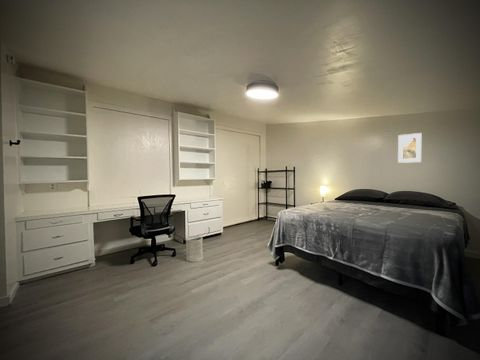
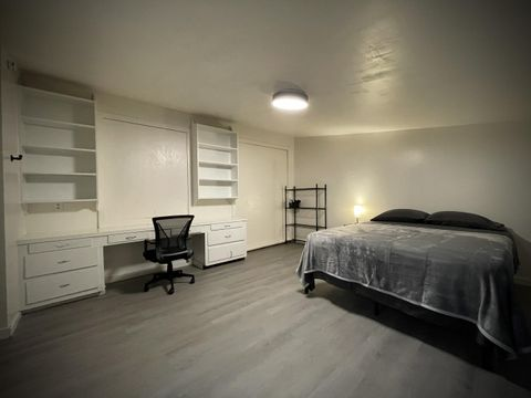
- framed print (409, 148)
- wastebasket (194, 247)
